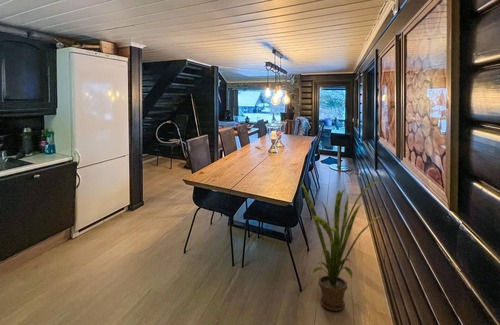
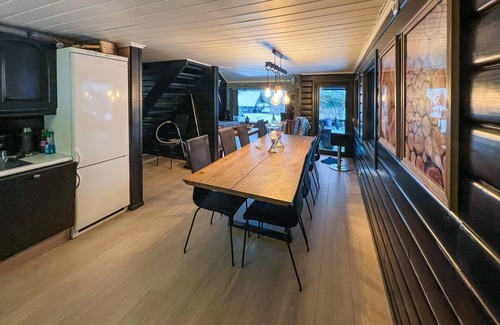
- house plant (340, 242)
